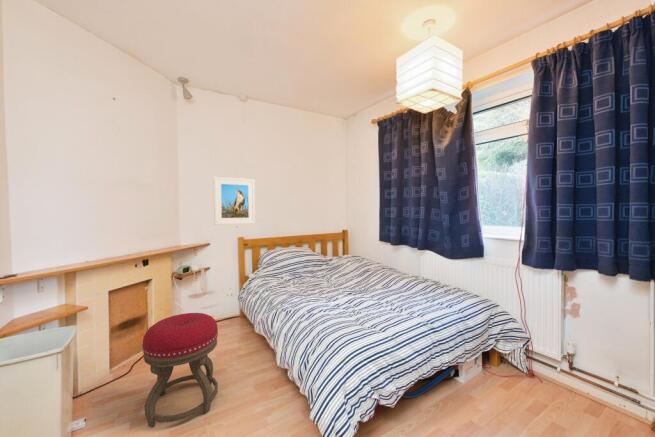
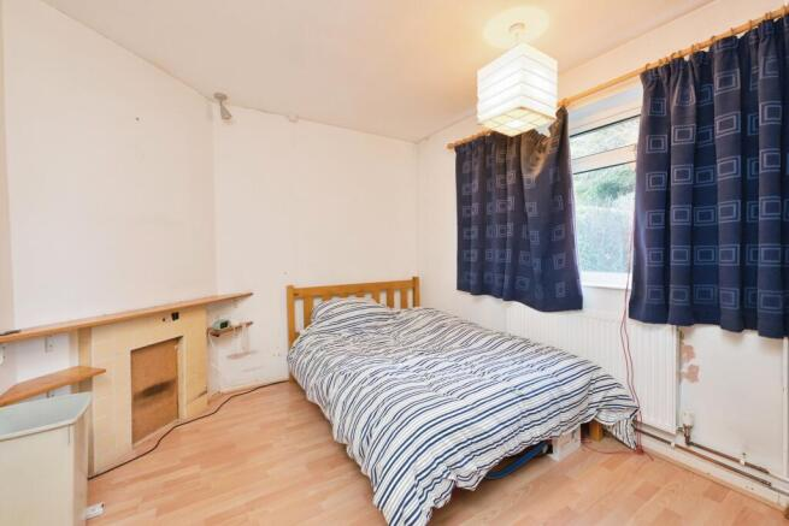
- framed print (235, 201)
- stool (182, 361)
